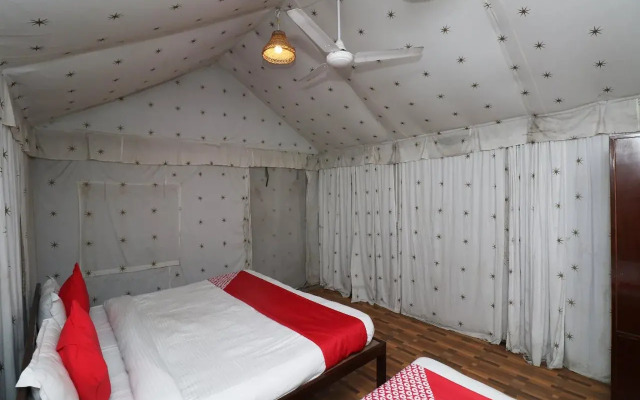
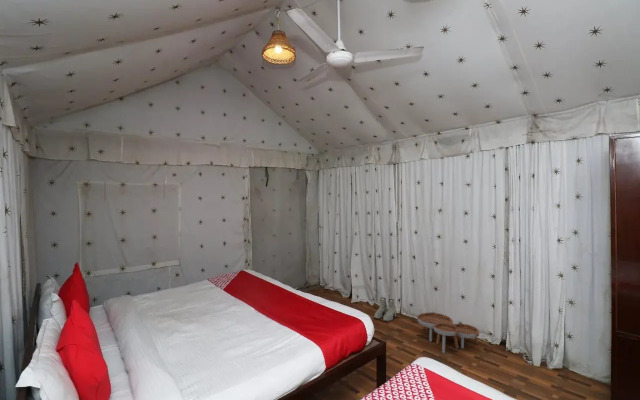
+ nesting tables (445, 331)
+ boots (385, 308)
